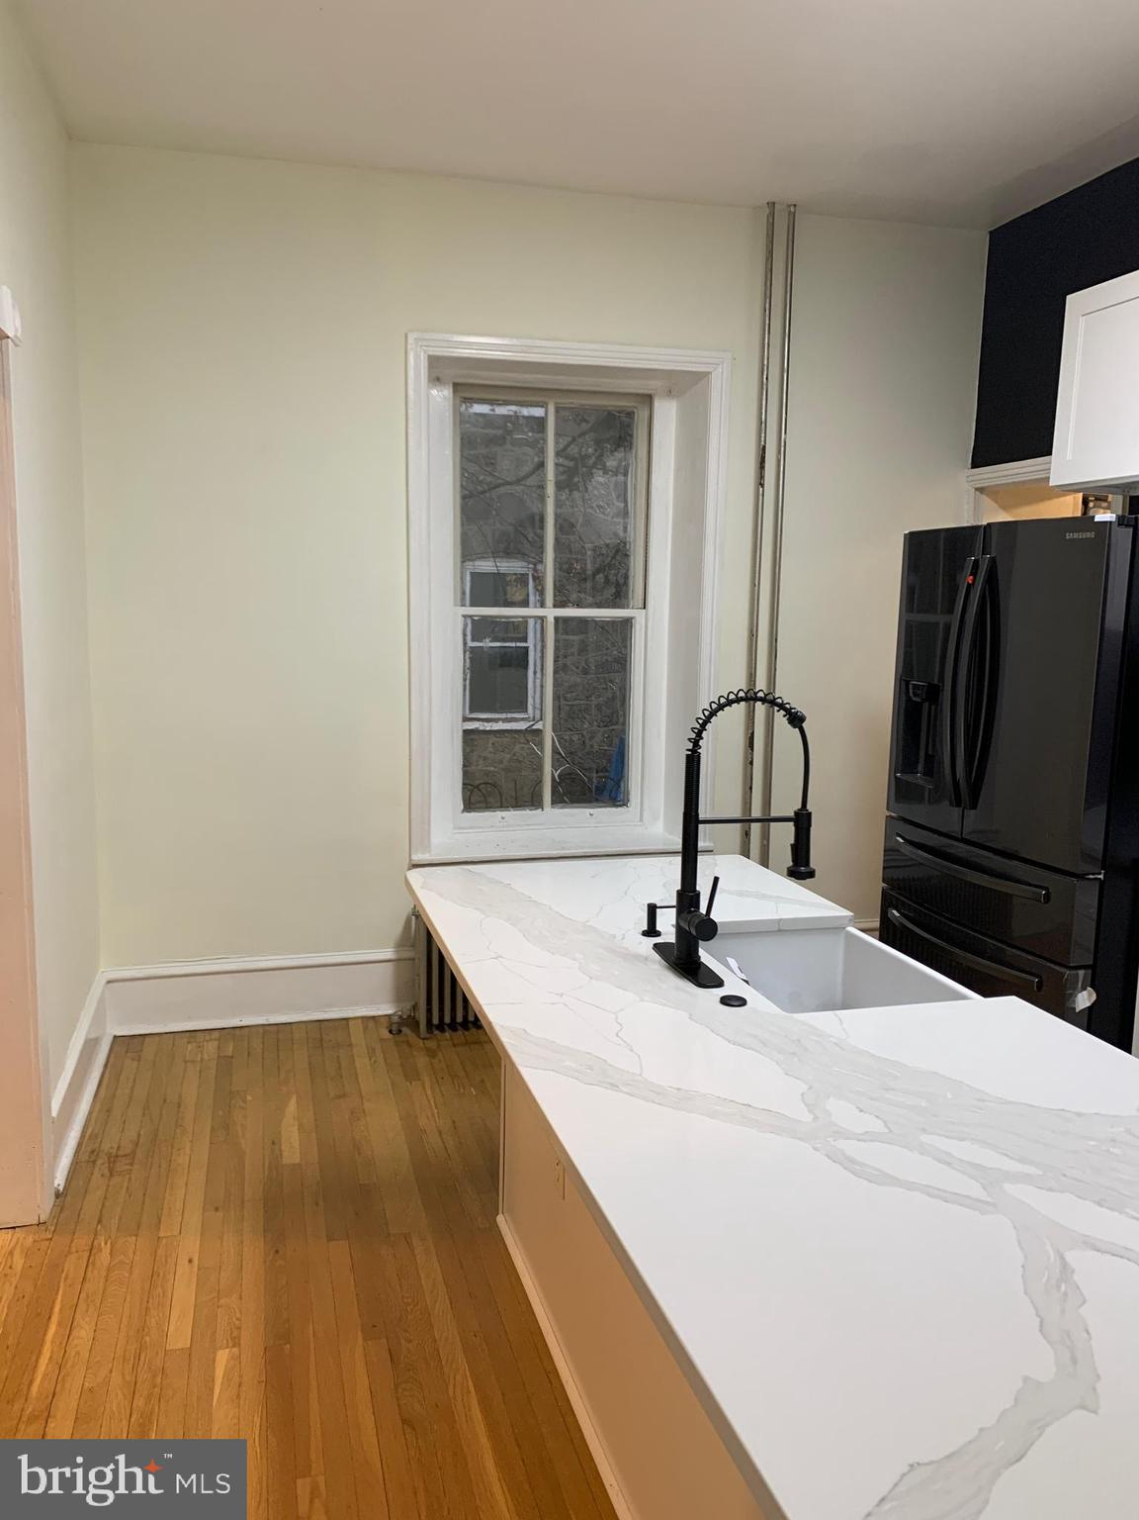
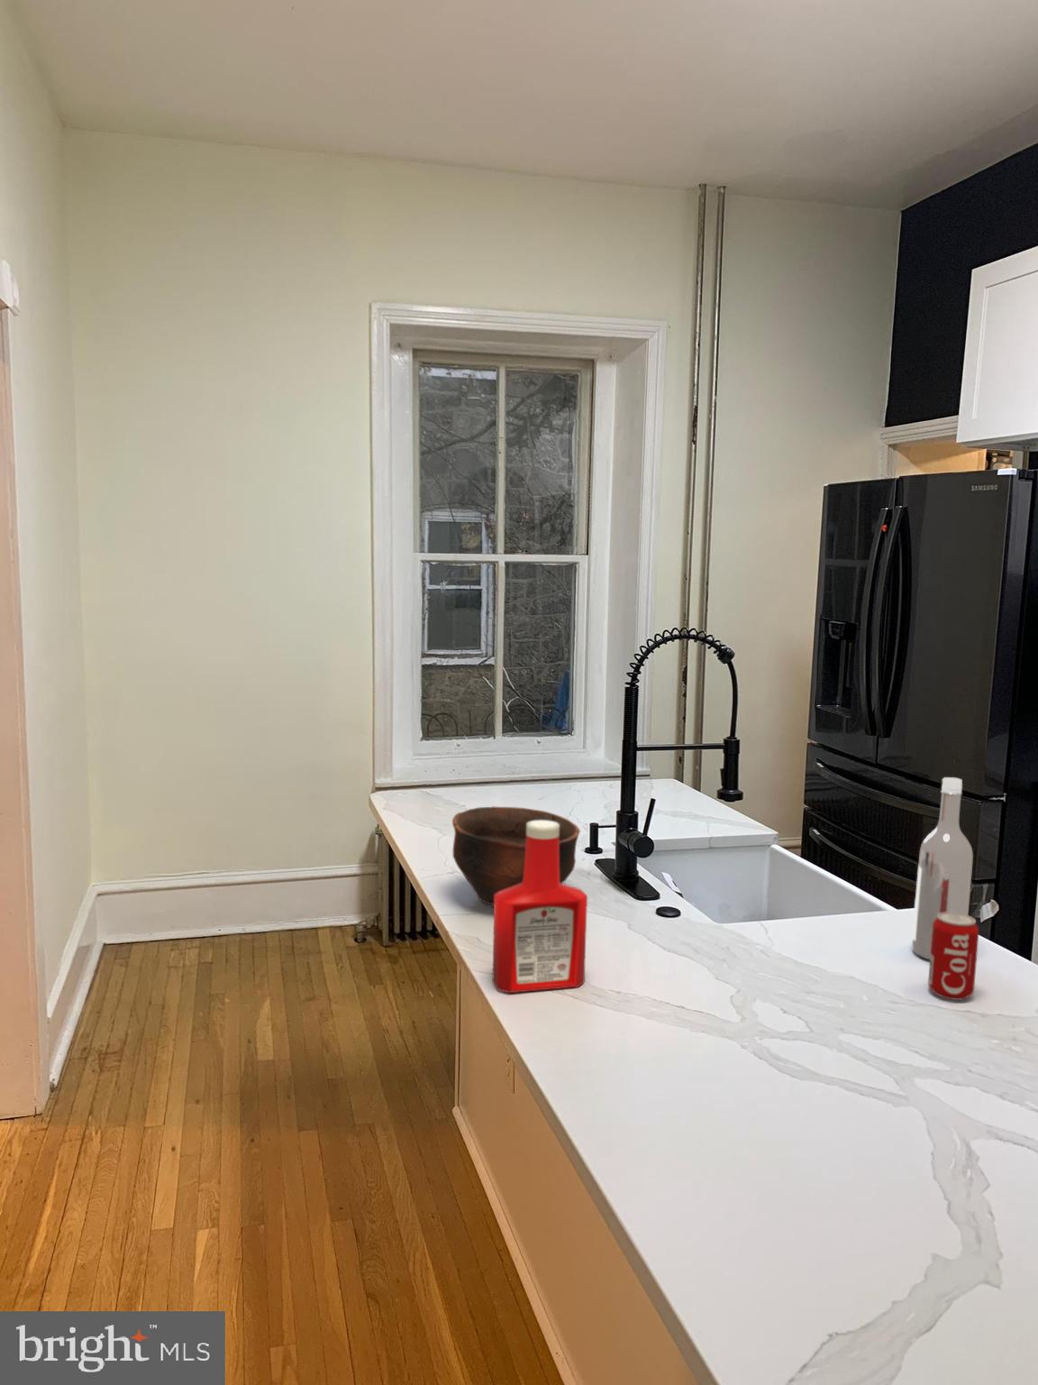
+ bowl (516, 859)
+ beverage can (953, 955)
+ wine bottle (944, 867)
+ soap bottle (541, 903)
